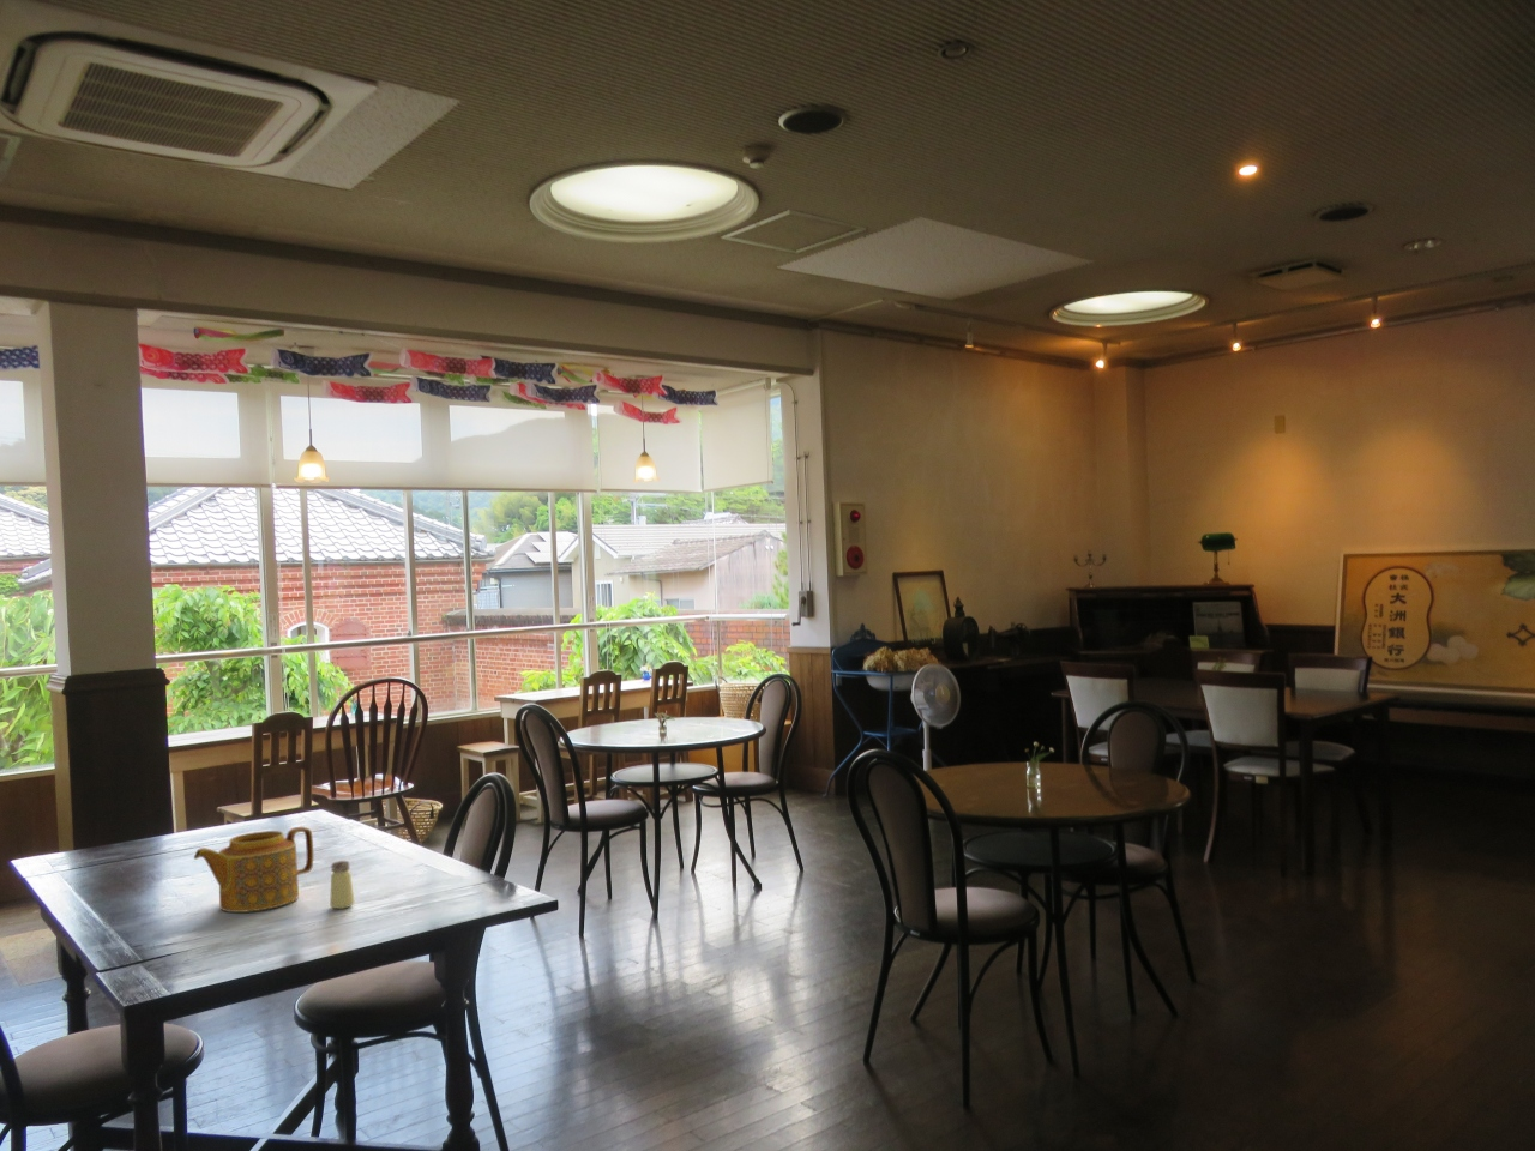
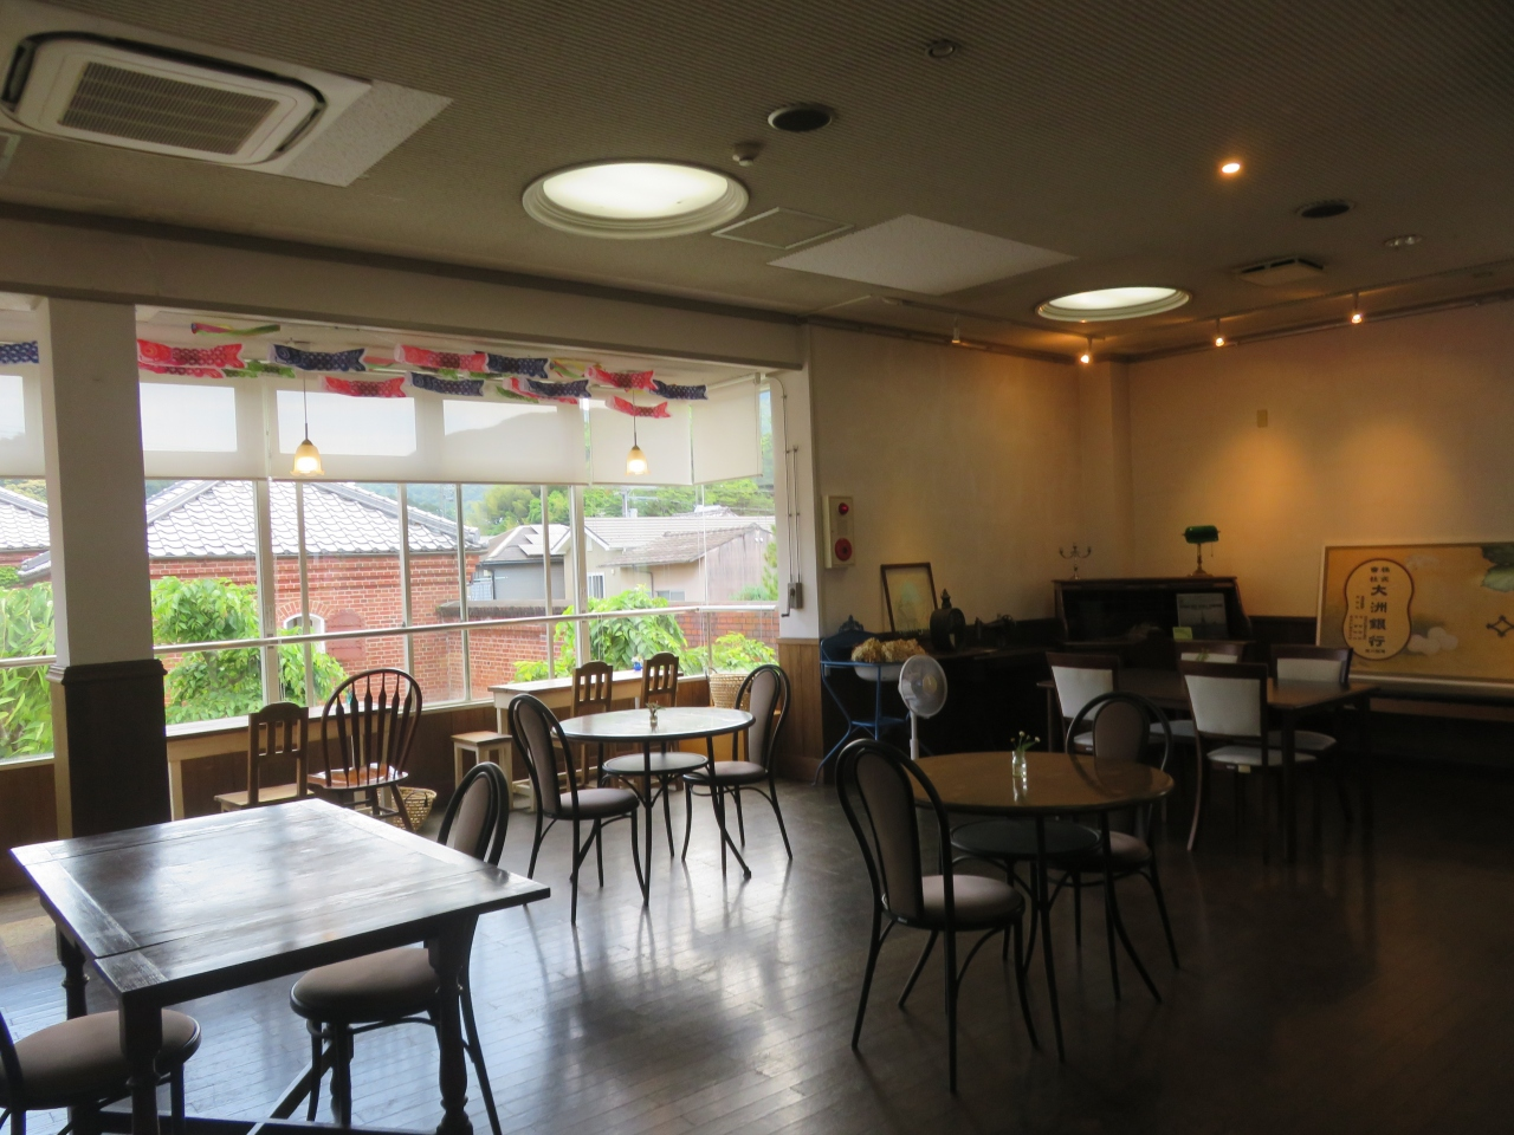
- teapot (255, 869)
- saltshaker (341, 884)
